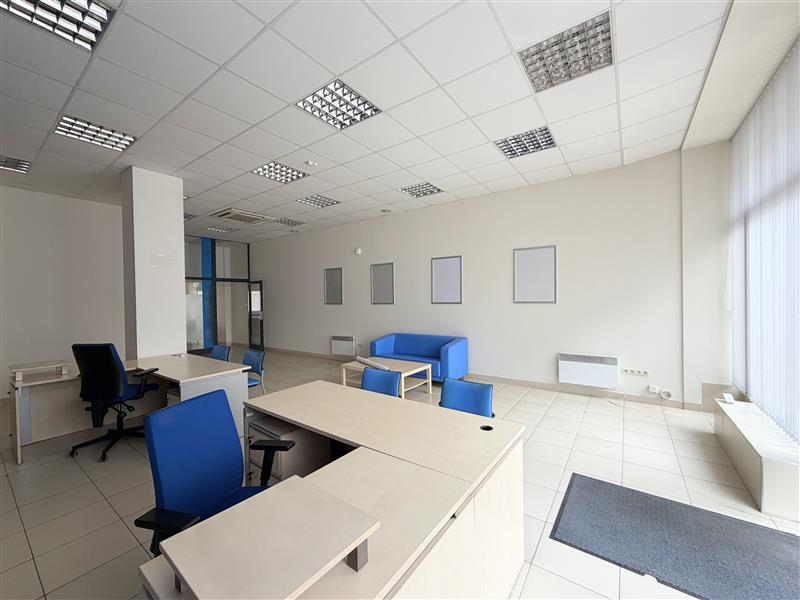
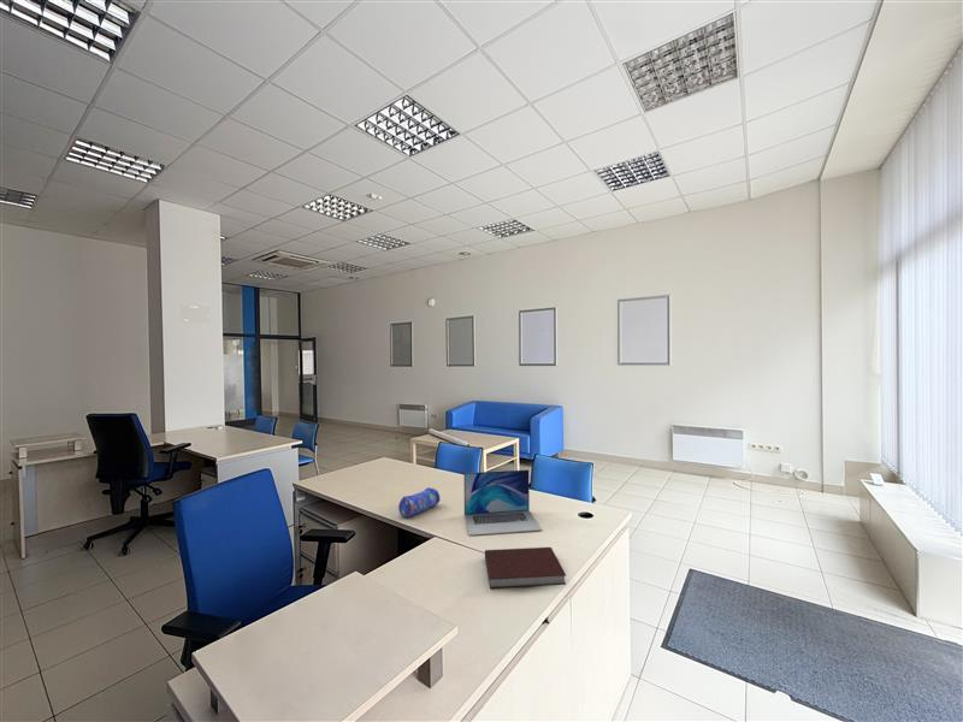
+ notebook (522, 566)
+ laptop (501, 499)
+ pencil case (419, 501)
